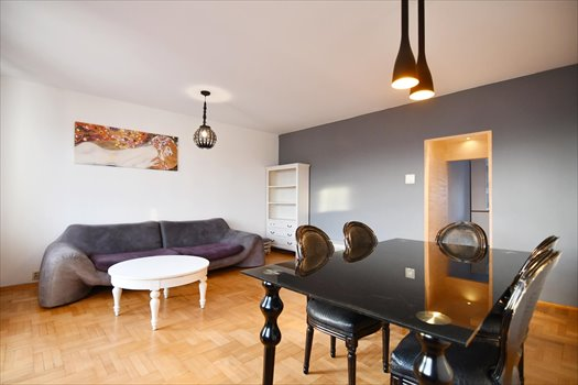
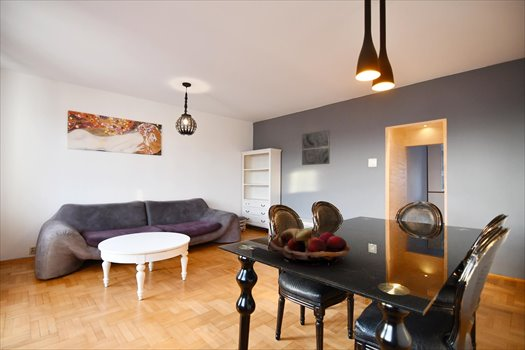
+ wall art (315, 147)
+ fruit basket (308, 243)
